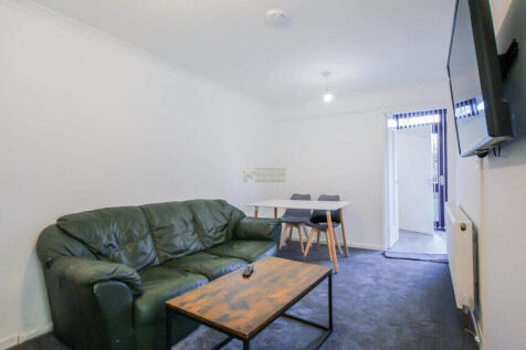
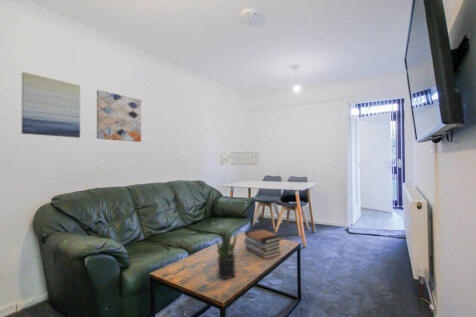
+ potted plant (227, 250)
+ wall art (53, 107)
+ book stack (262, 242)
+ wall art (120, 117)
